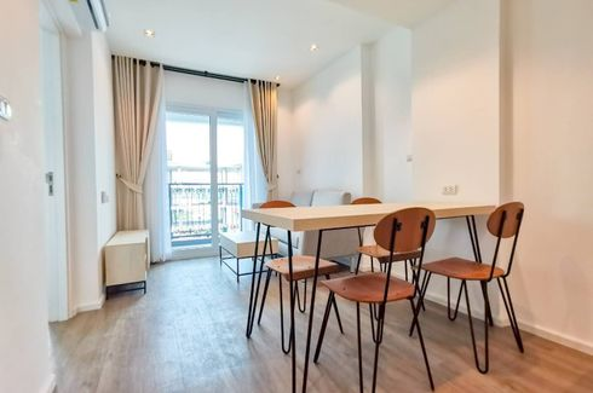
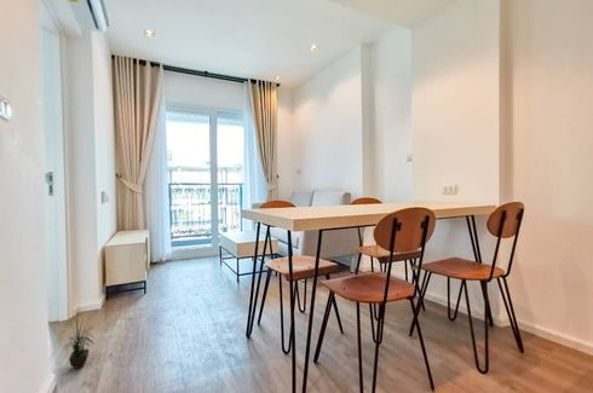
+ potted plant (79, 336)
